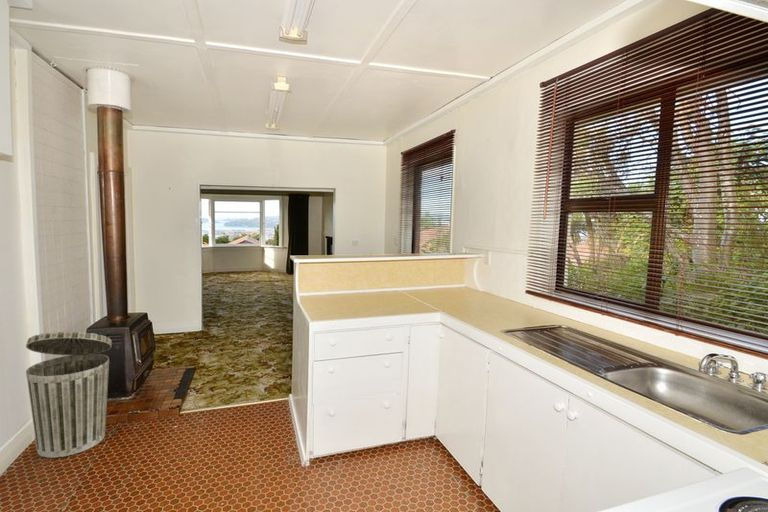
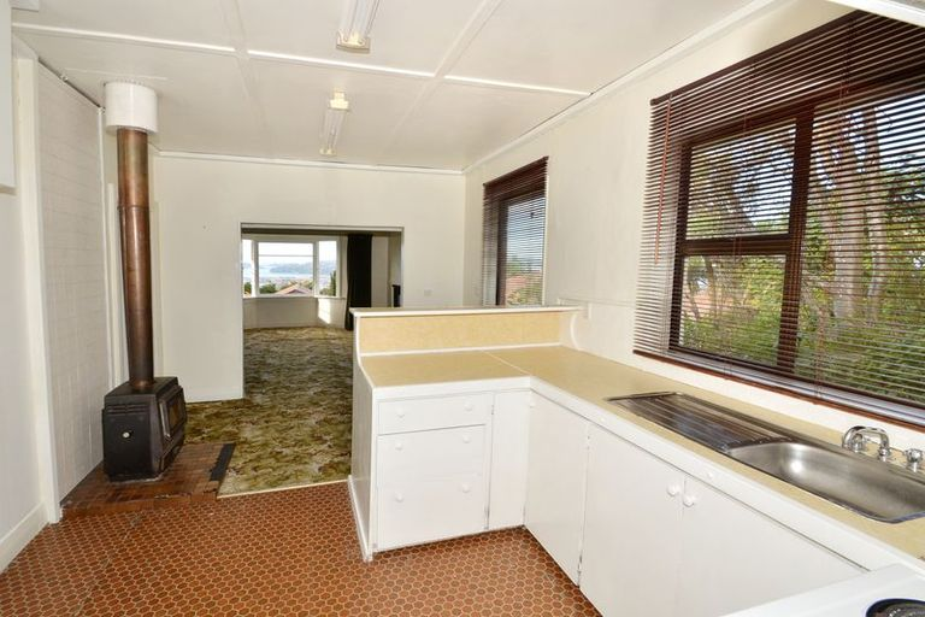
- trash can (71, 384)
